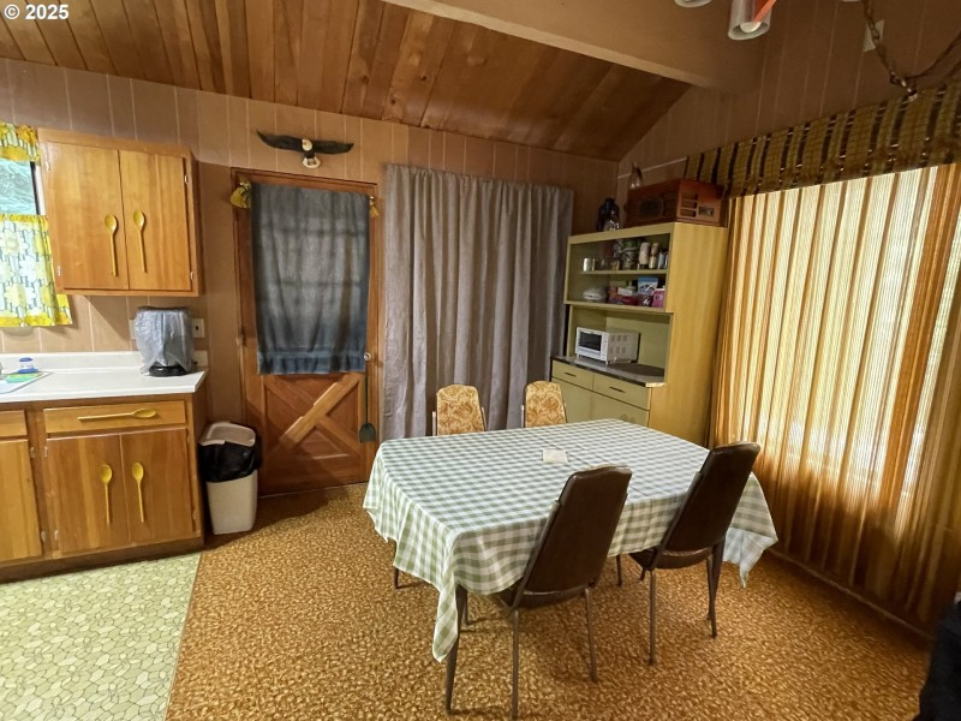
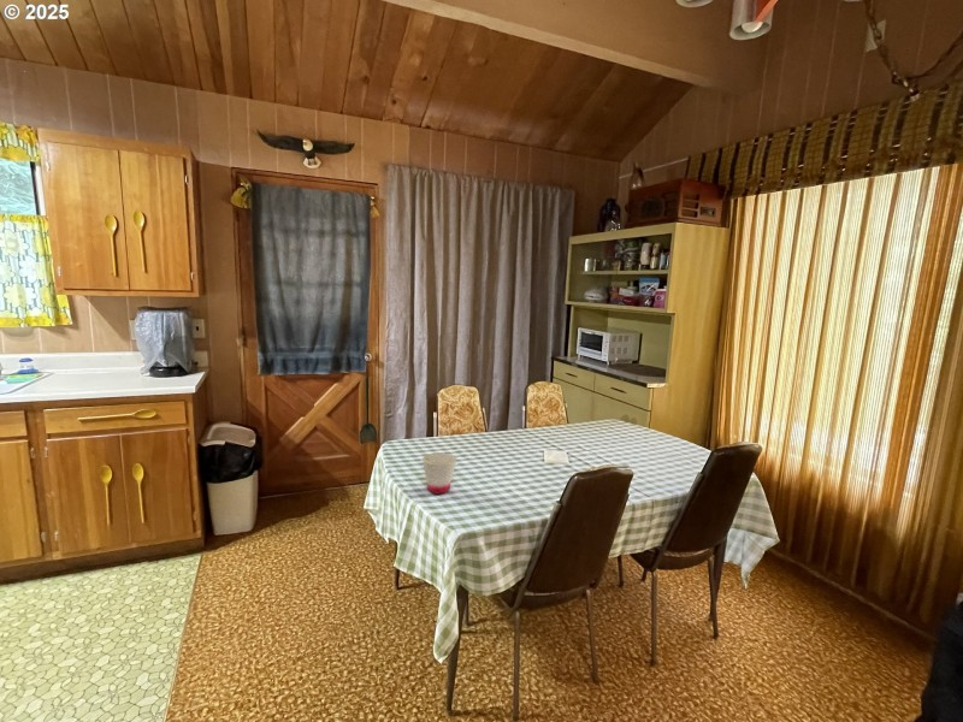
+ cup (438, 474)
